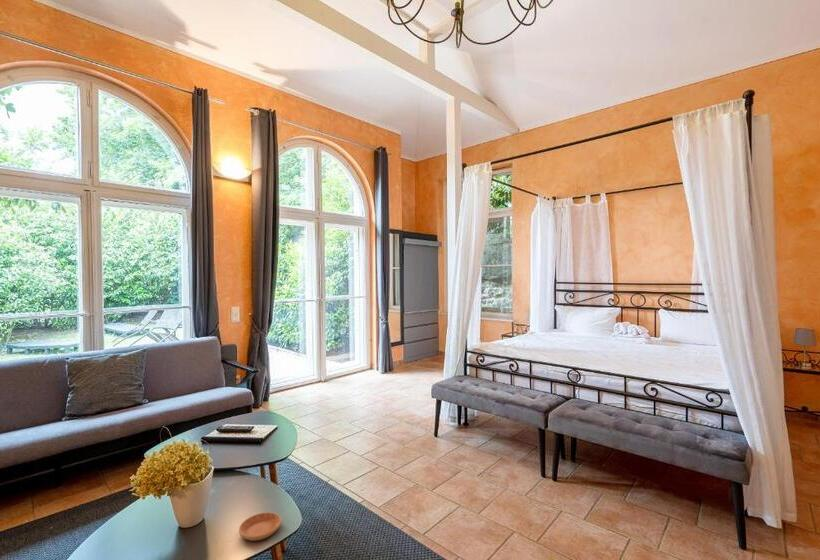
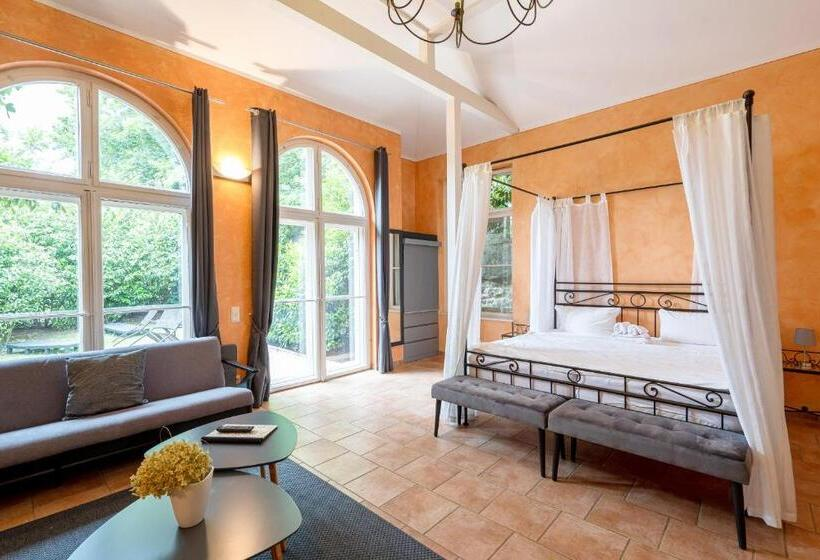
- saucer (260, 527)
